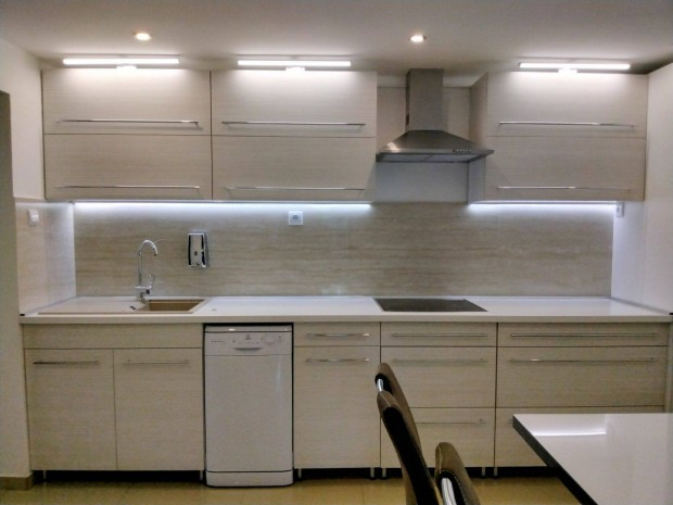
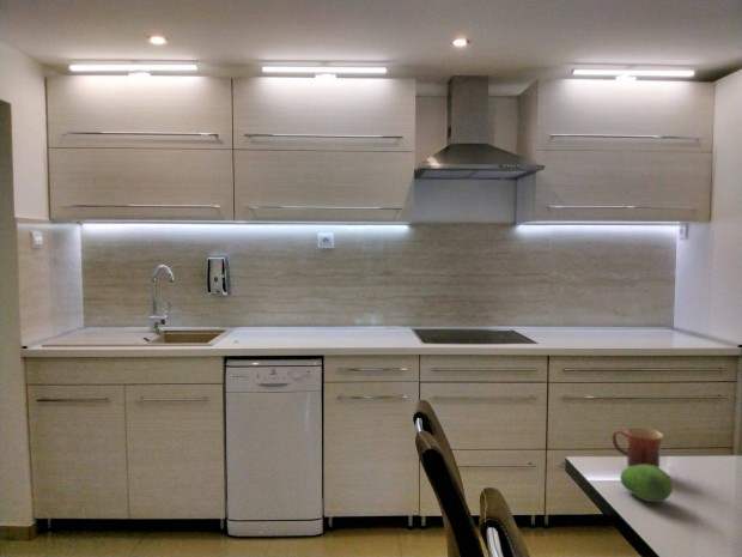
+ mug (637, 450)
+ fruit (644, 482)
